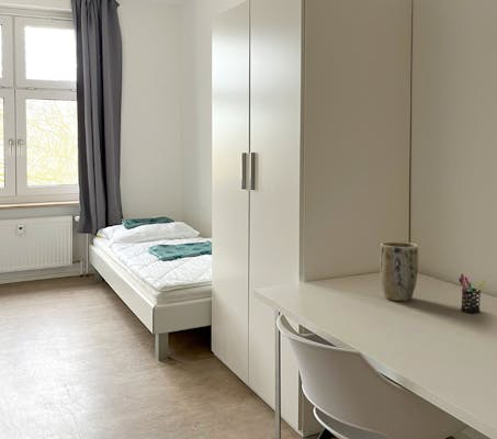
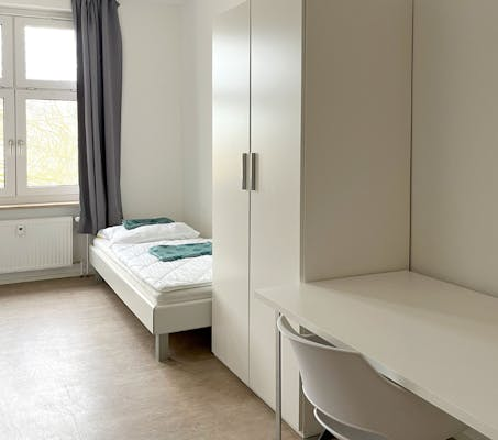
- pen holder (470, 293)
- plant pot (398, 271)
